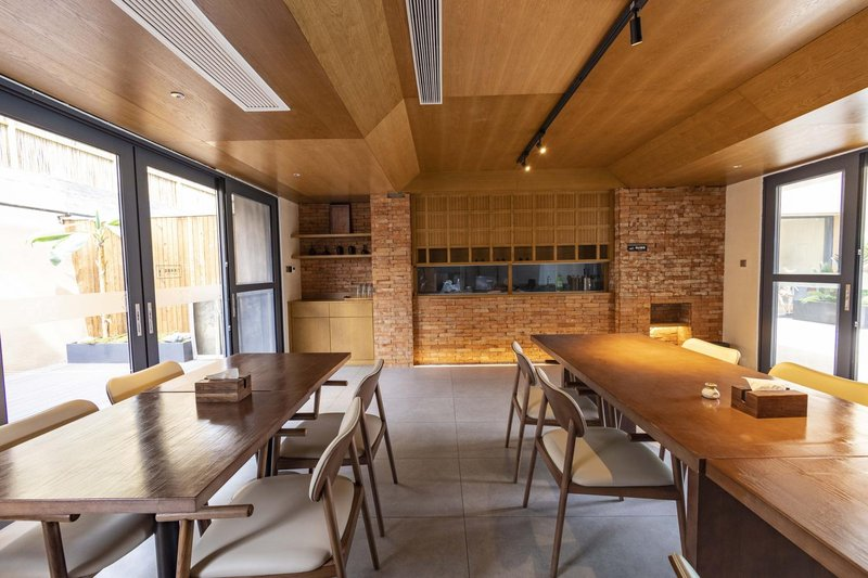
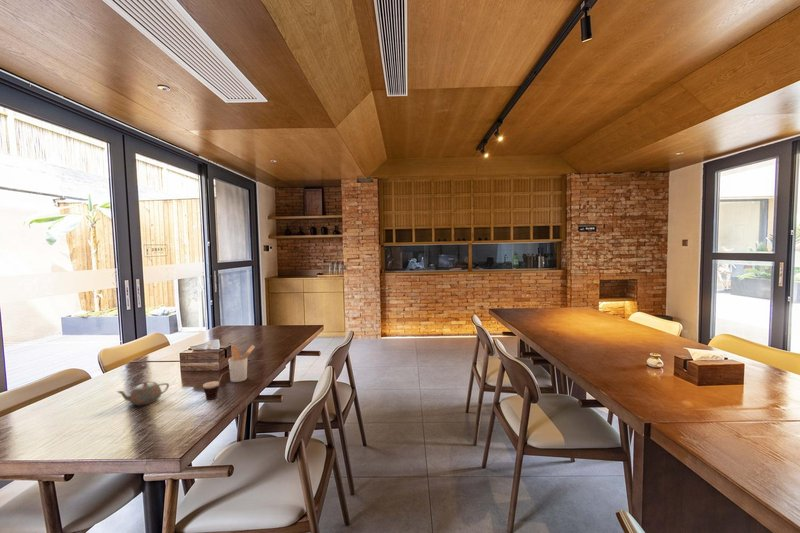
+ cup (218, 384)
+ teapot (143, 391)
+ utensil holder (242, 362)
